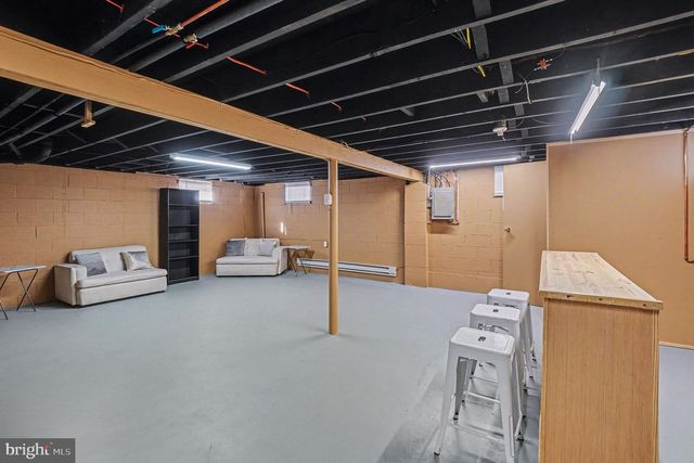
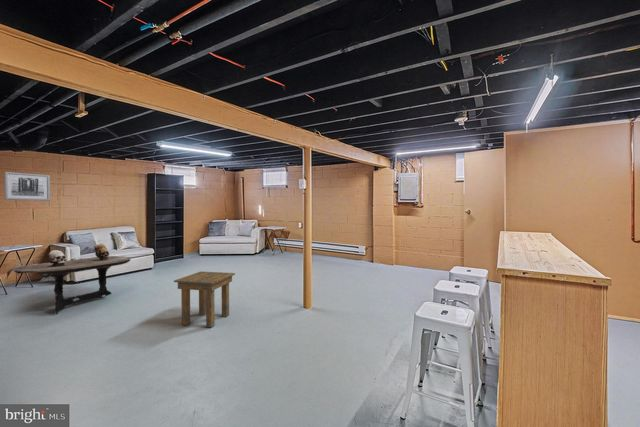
+ coffee table (75, 271)
+ wall art (28, 186)
+ side table (206, 298)
